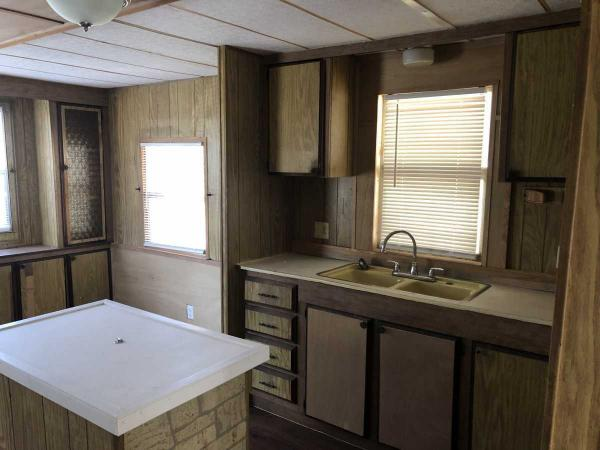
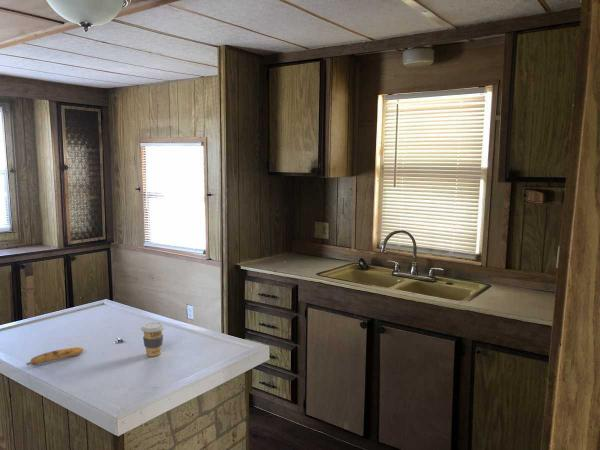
+ coffee cup (153, 339)
+ banana (57, 354)
